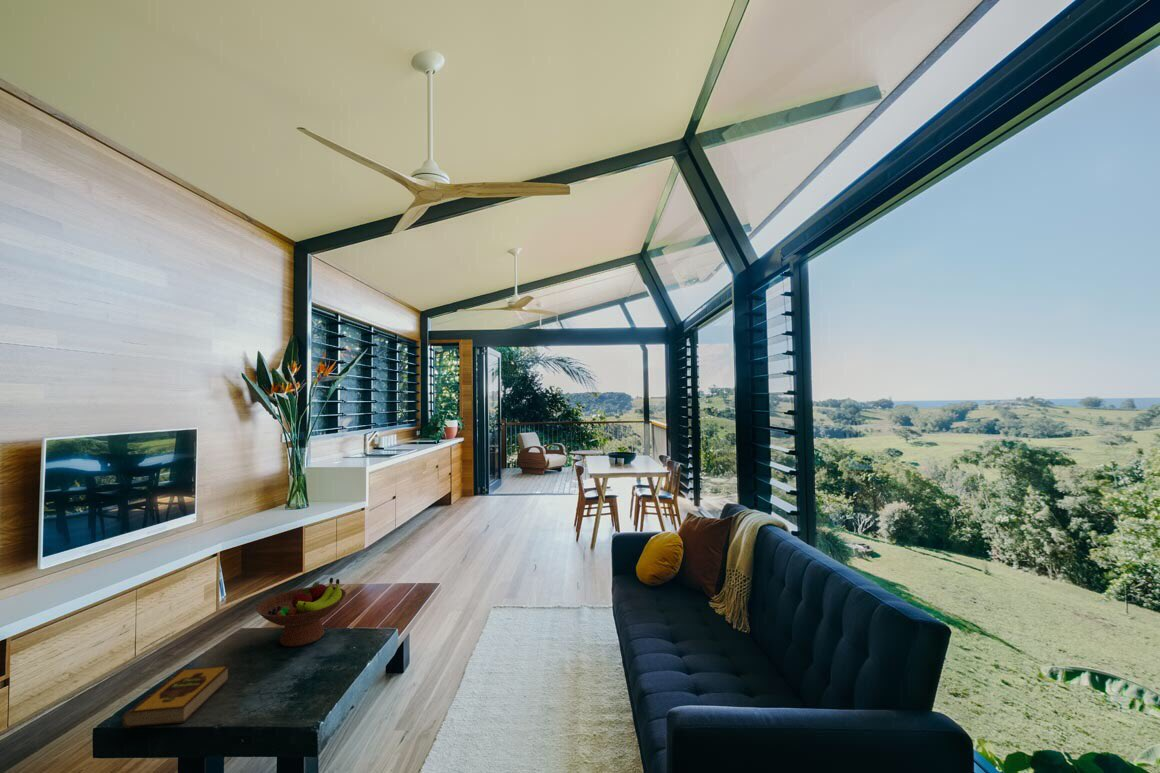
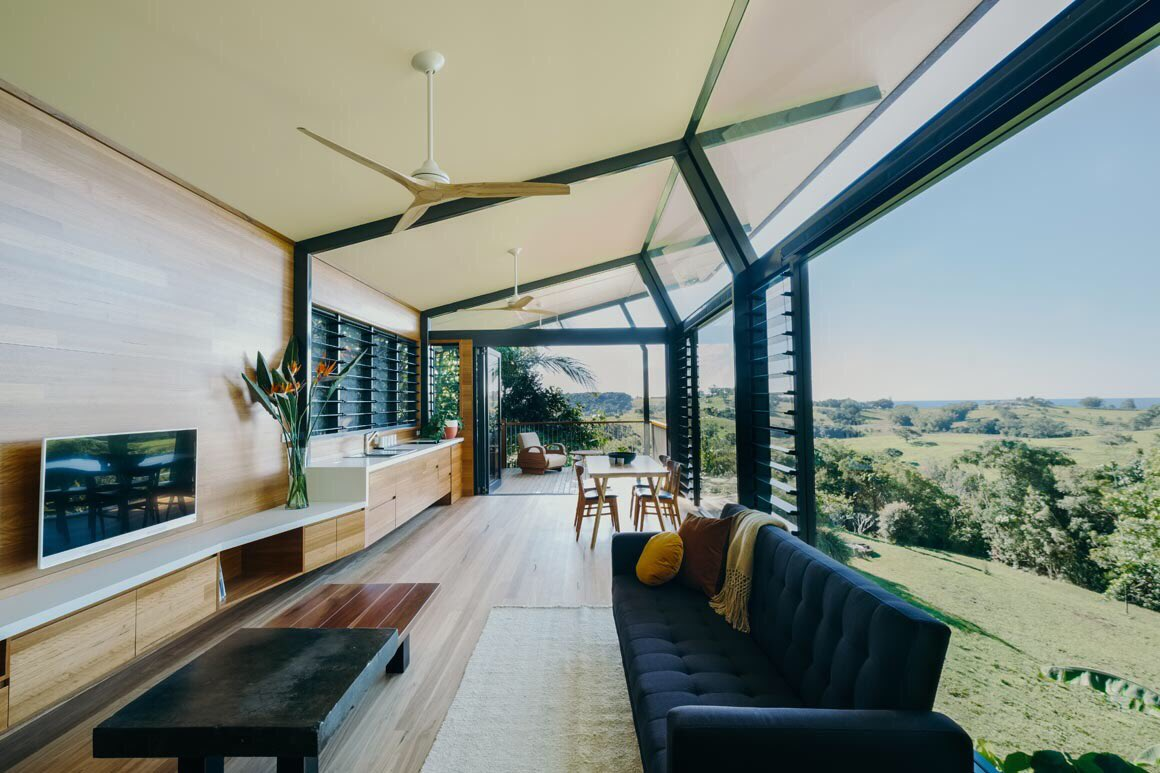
- fruit bowl (302, 611)
- hardback book (179, 694)
